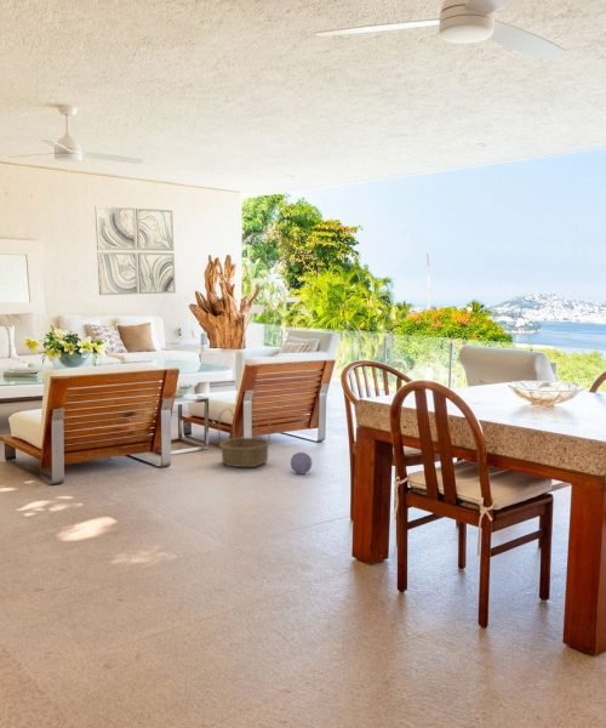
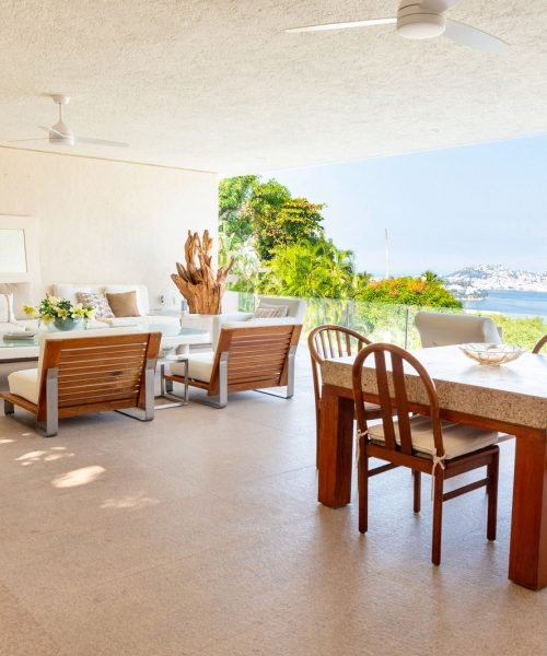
- wall art (136, 252)
- decorative ball (301, 462)
- basket (244, 438)
